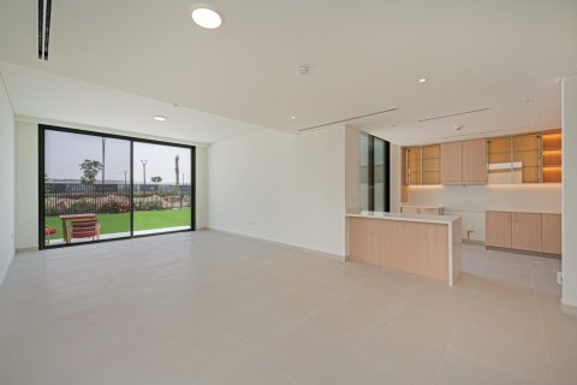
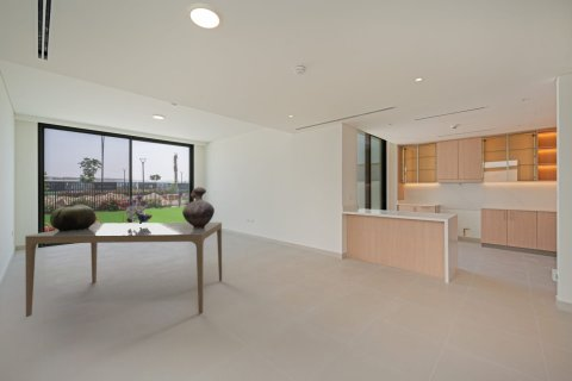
+ bouquet (138, 206)
+ dining table (139, 241)
+ vessel (198, 207)
+ ceramic pot (74, 217)
